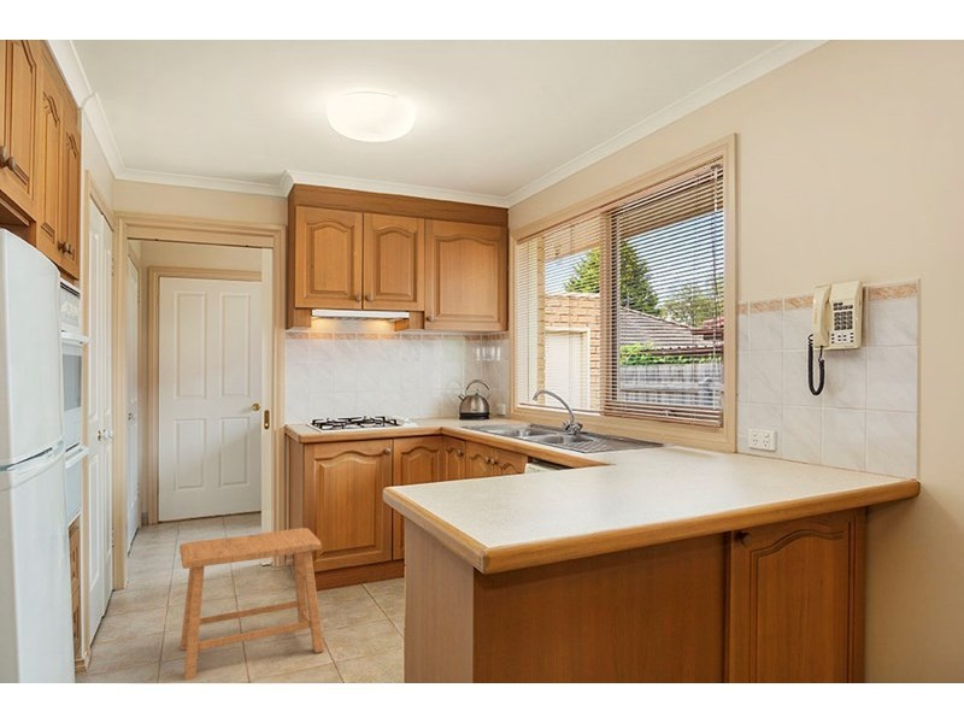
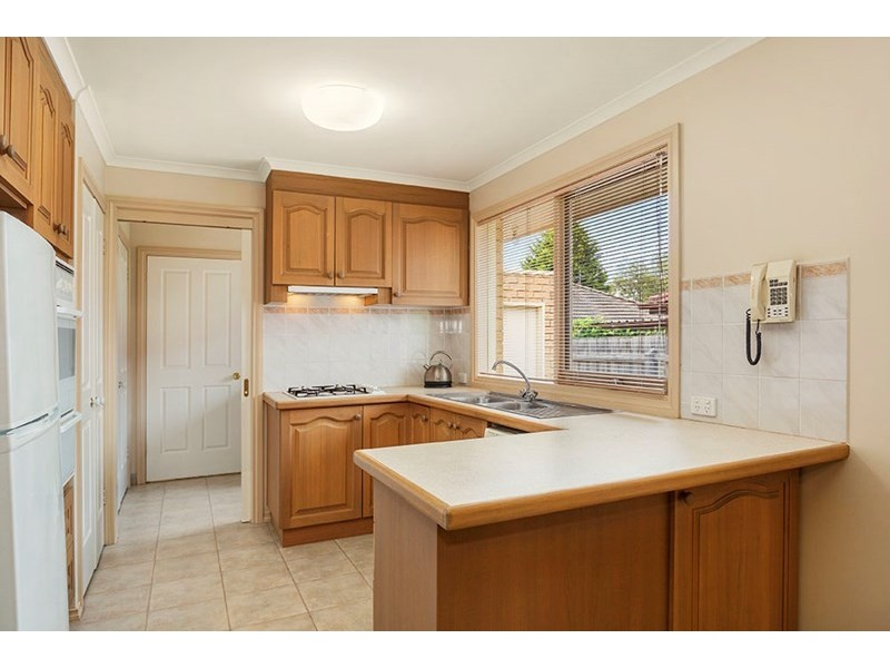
- stool (251, 609)
